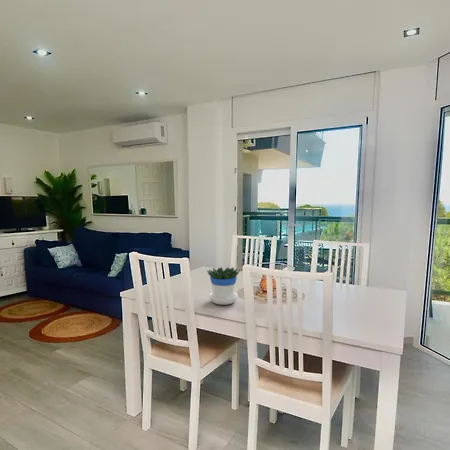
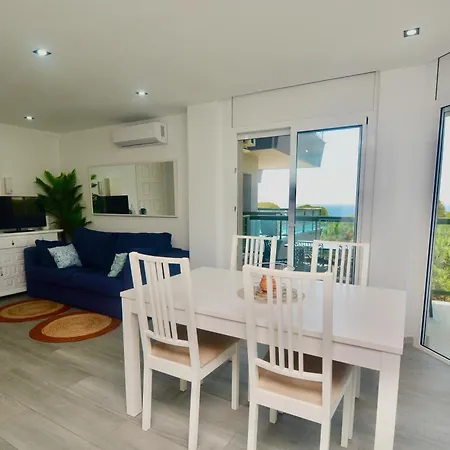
- flowerpot (223, 285)
